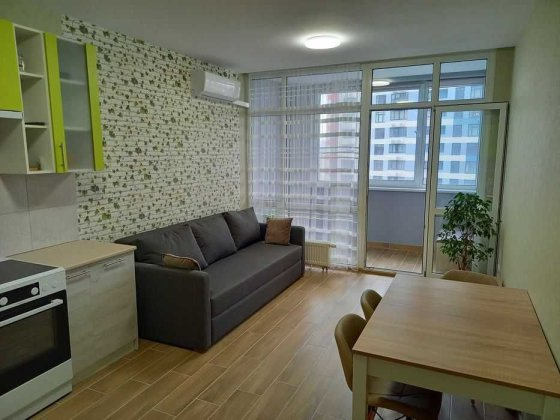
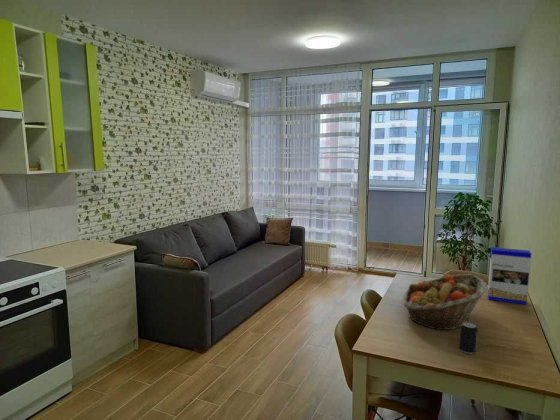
+ cereal box (508, 275)
+ beverage can (468, 337)
+ fruit basket (442, 298)
